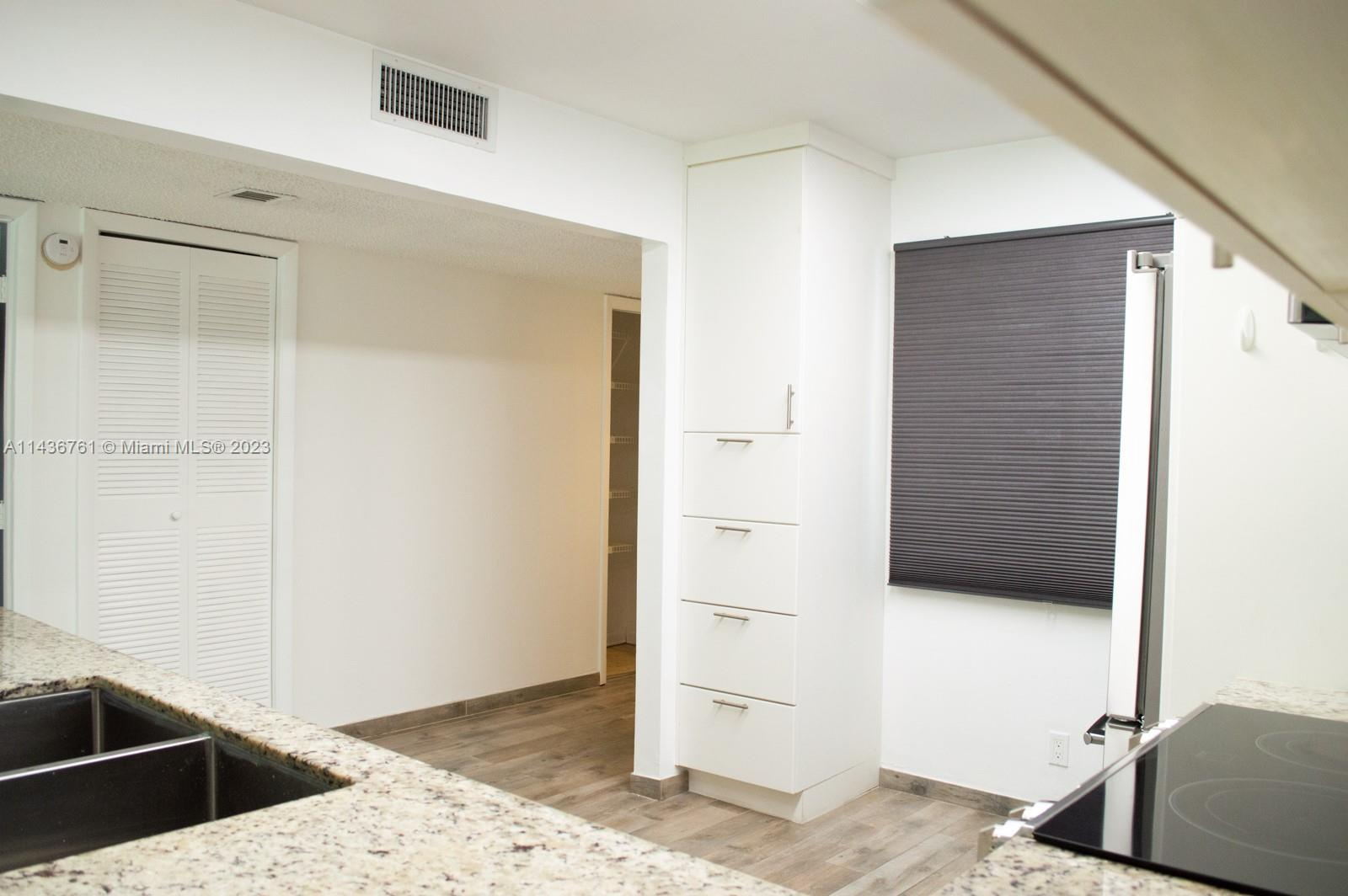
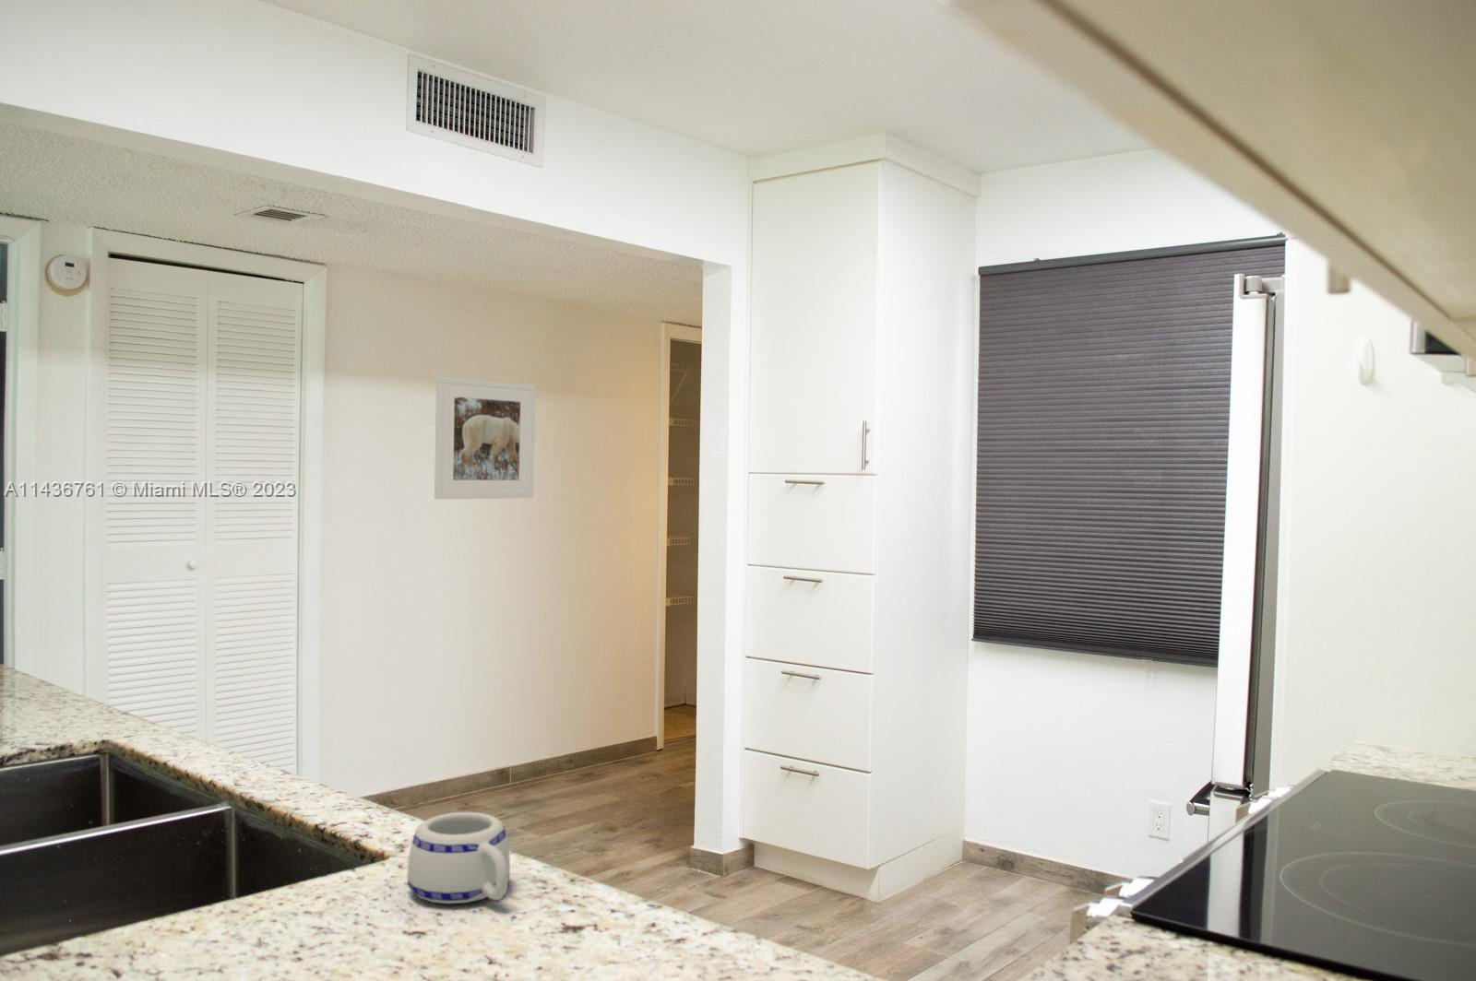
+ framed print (486, 439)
+ mug (468, 859)
